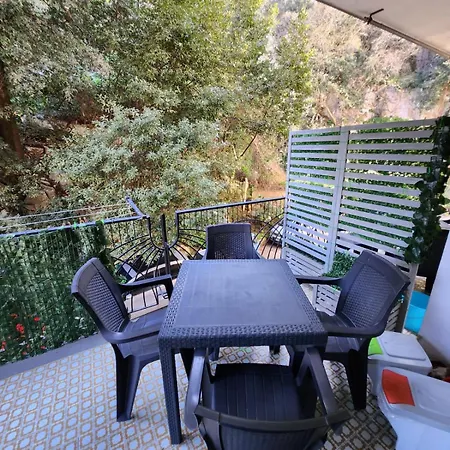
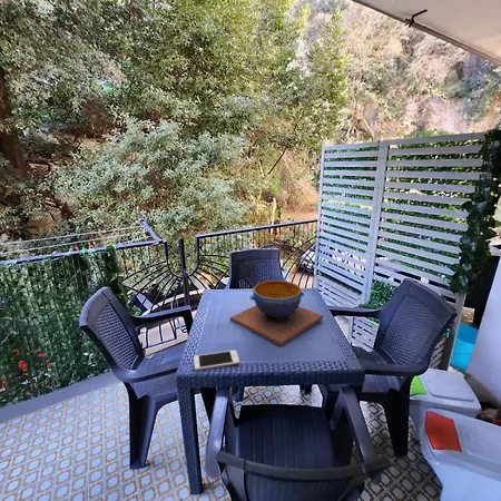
+ cell phone (216, 360)
+ decorative bowl (276, 304)
